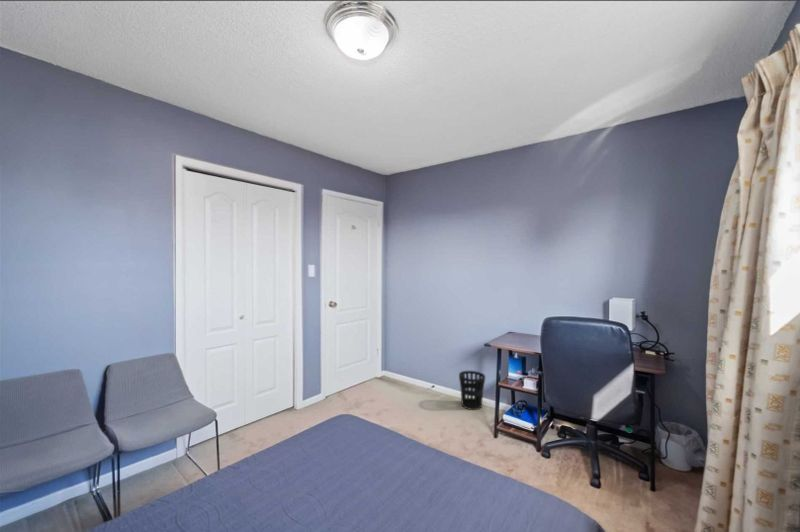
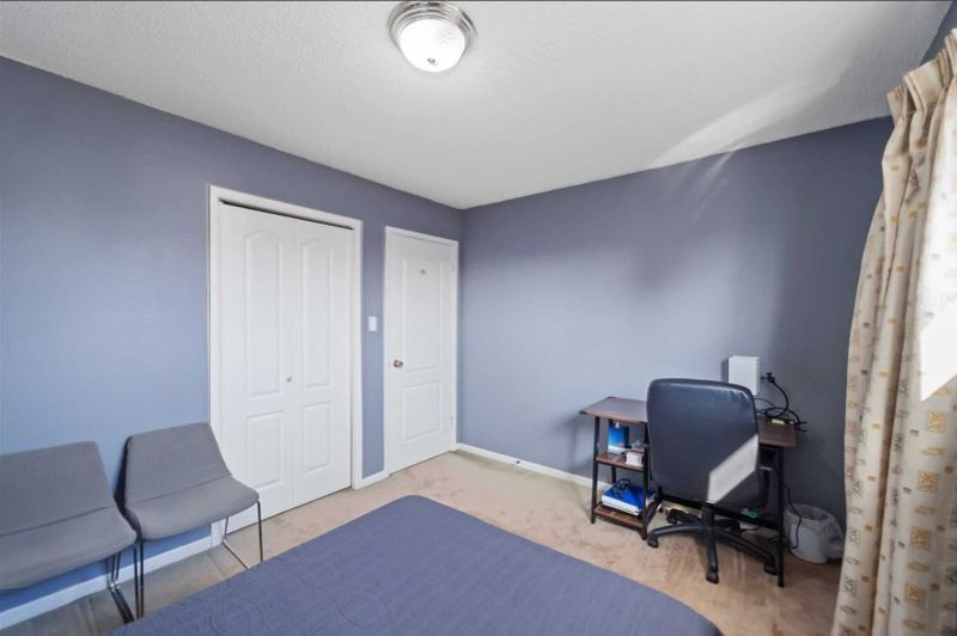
- wastebasket (471, 390)
